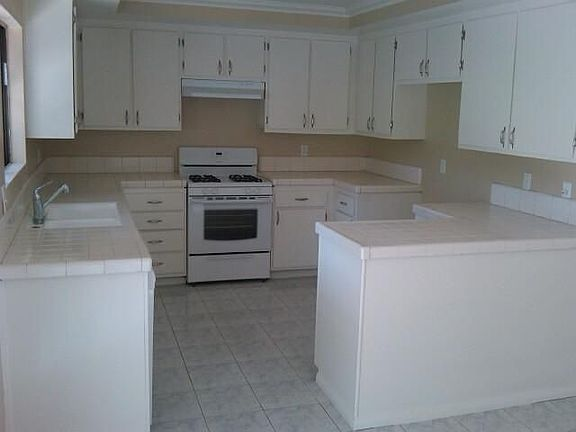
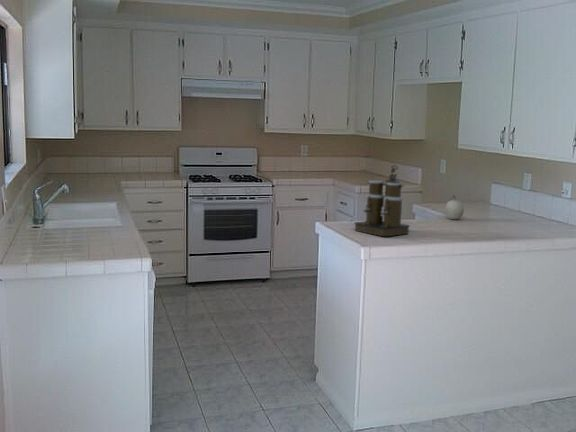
+ coffee maker (383, 198)
+ fruit (454, 206)
